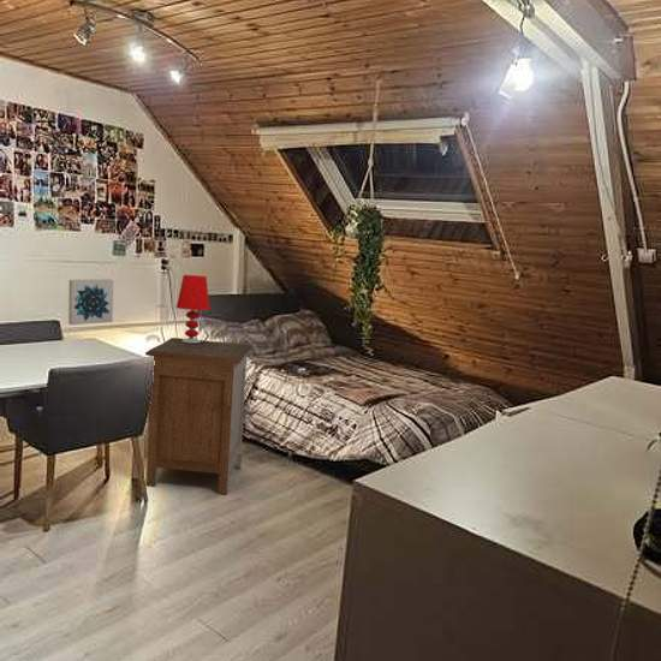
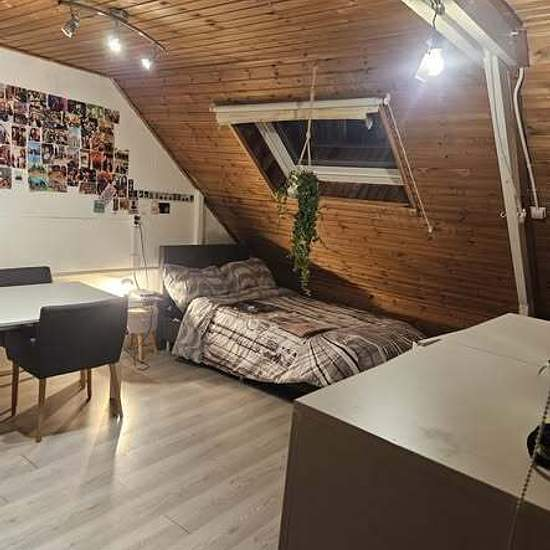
- nightstand (201, 411)
- table lamp (192, 309)
- wall art (91, 300)
